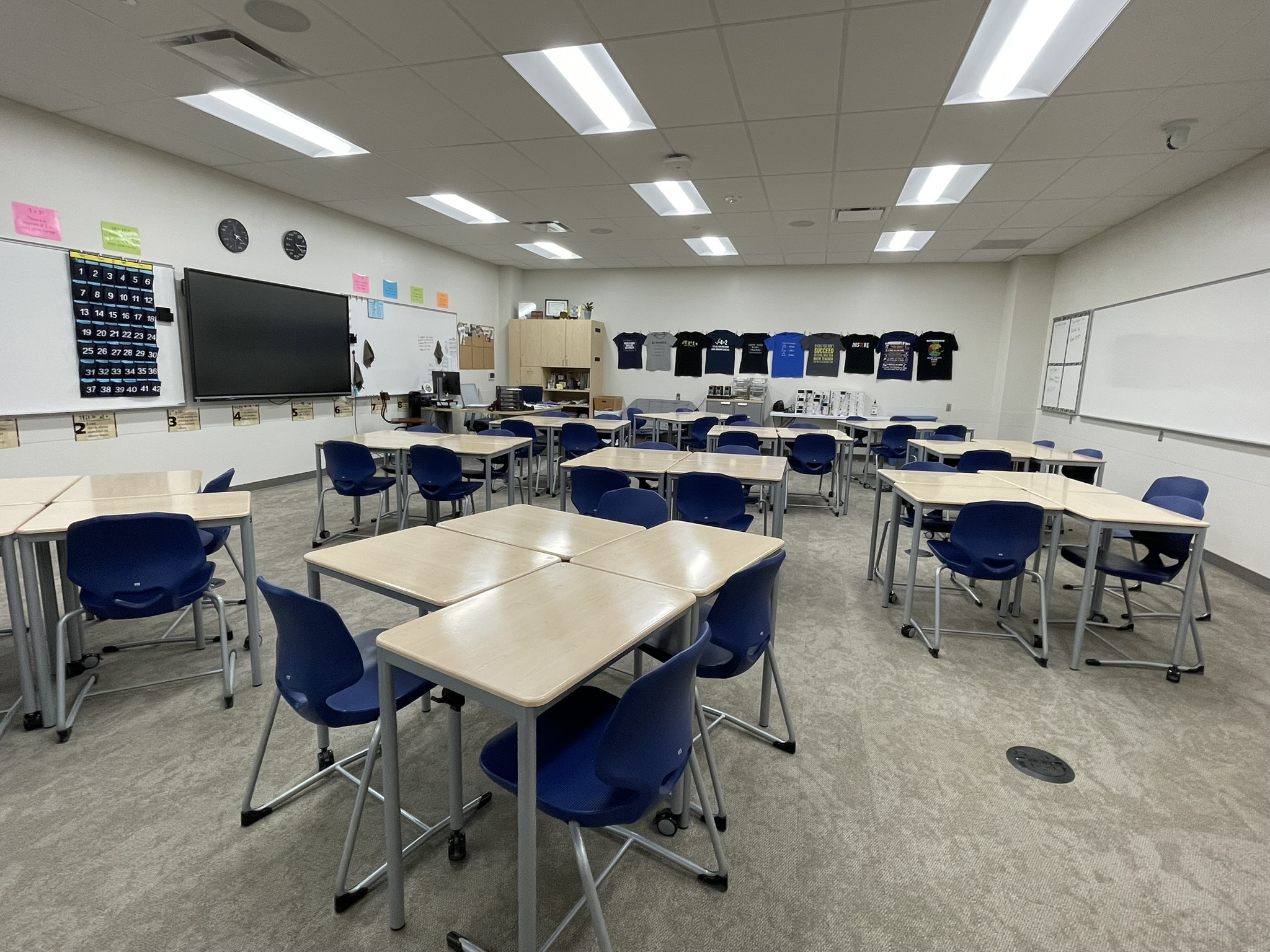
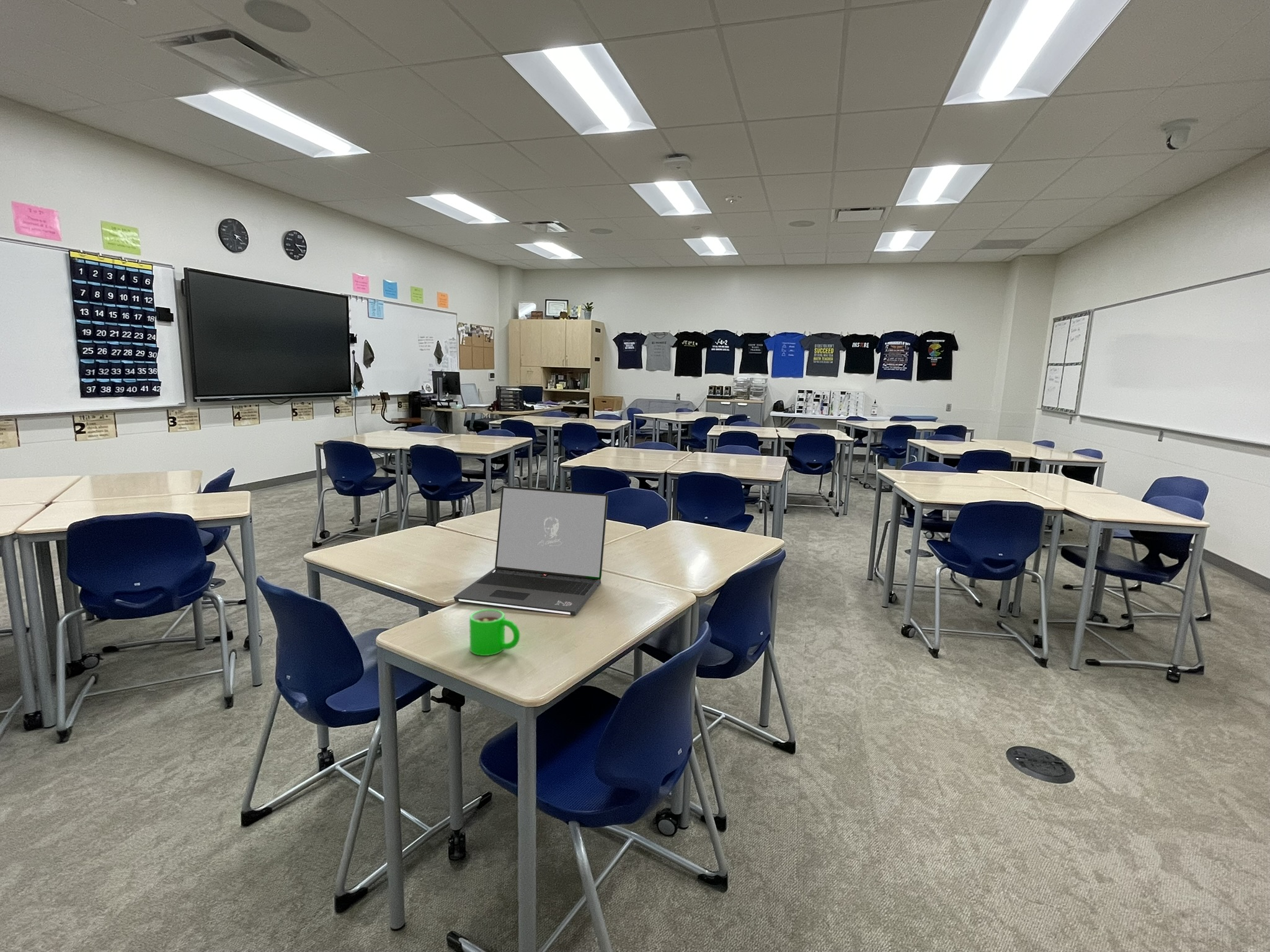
+ laptop (535, 545)
+ mug (495, 633)
